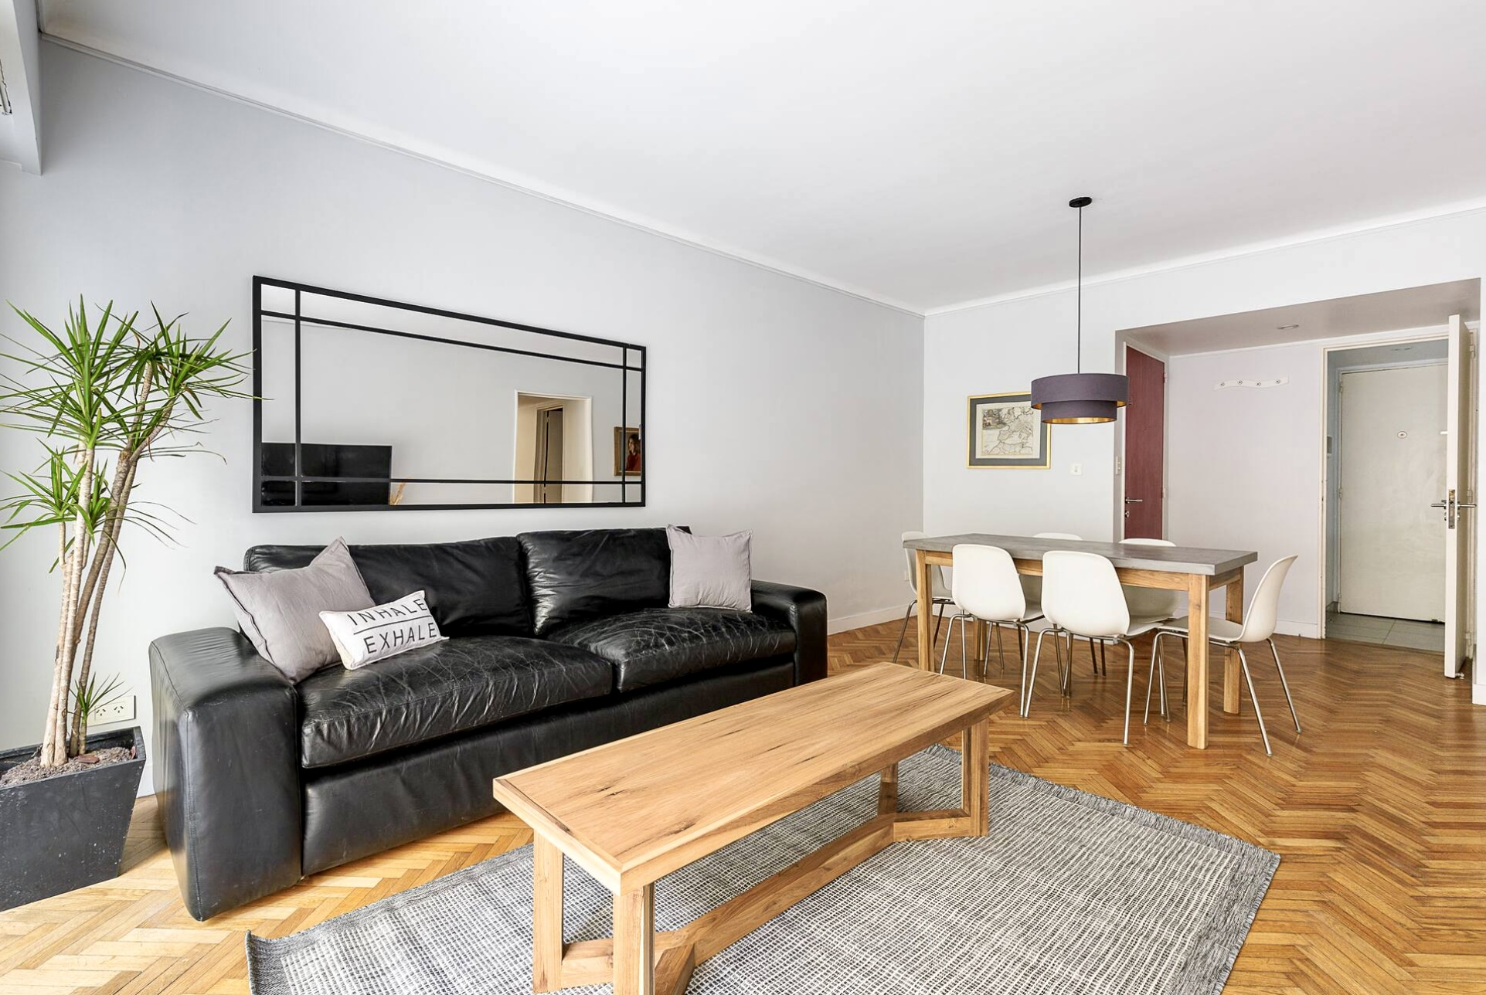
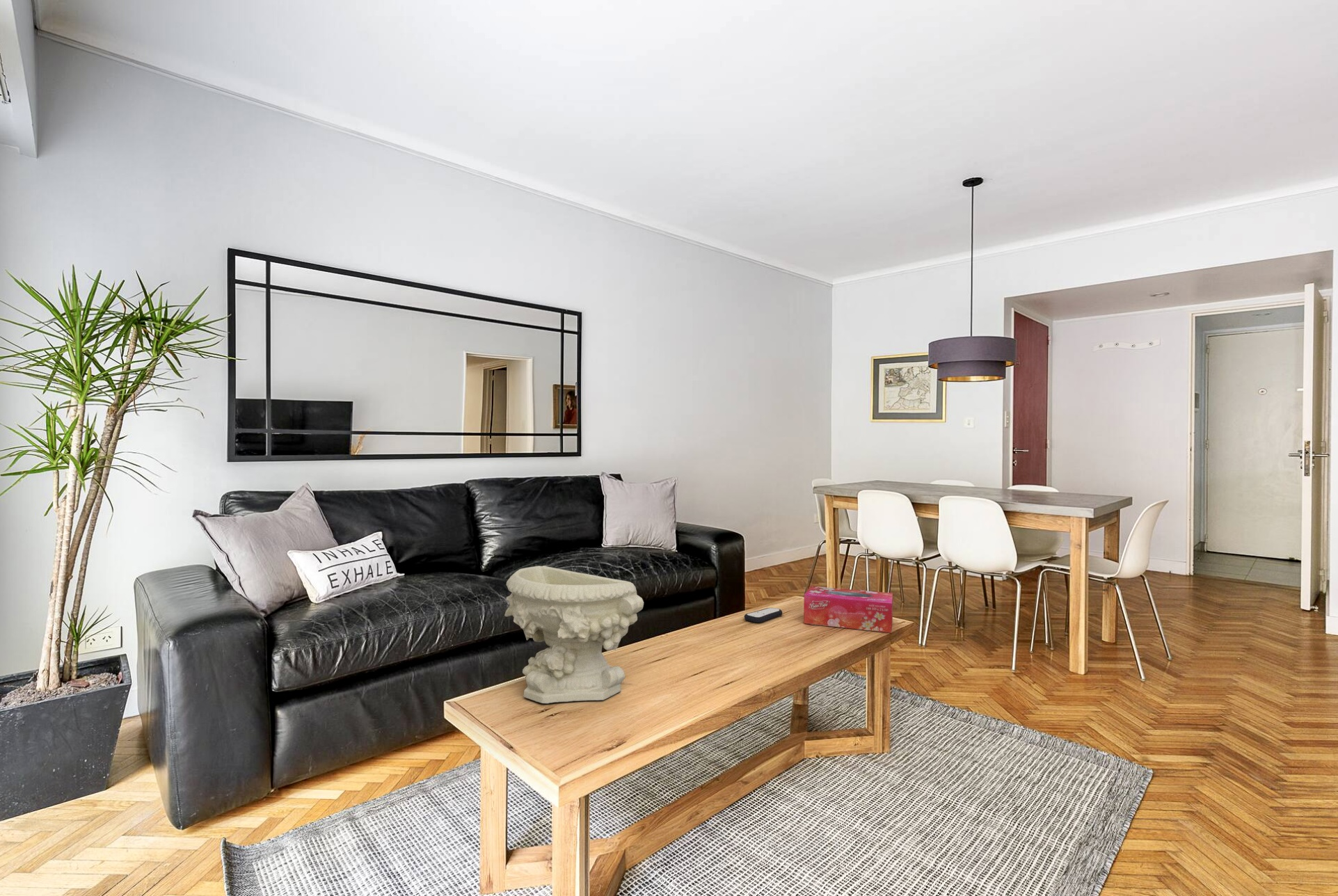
+ remote control (764, 614)
+ decorative bowl (559, 630)
+ tissue box (848, 608)
